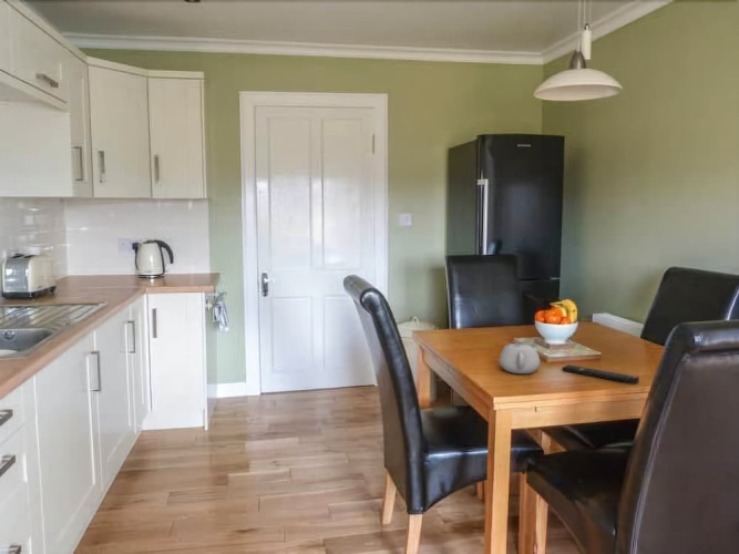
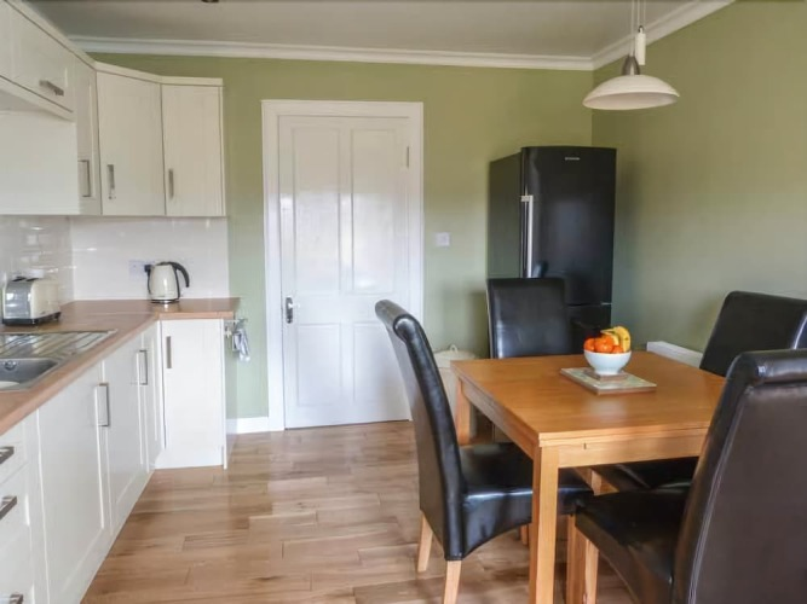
- teapot (519, 355)
- remote control (599, 373)
